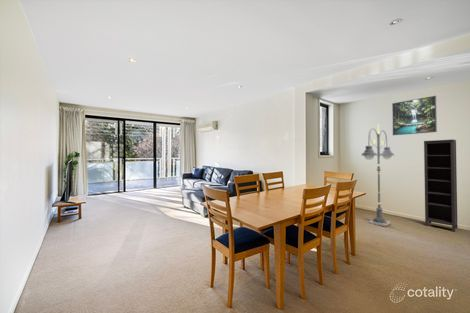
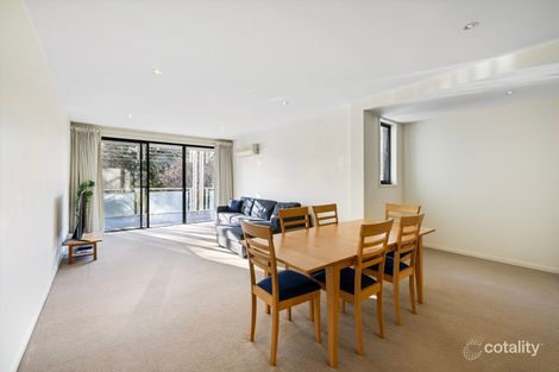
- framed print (412, 116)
- floor lamp (378, 173)
- bookcase (440, 183)
